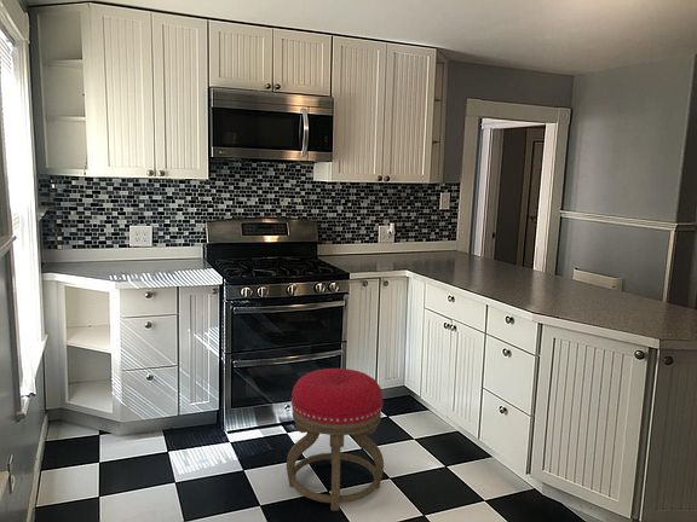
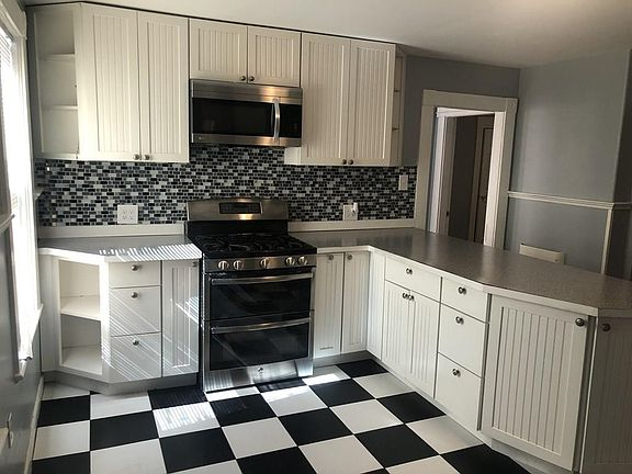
- stool (335, 433)
